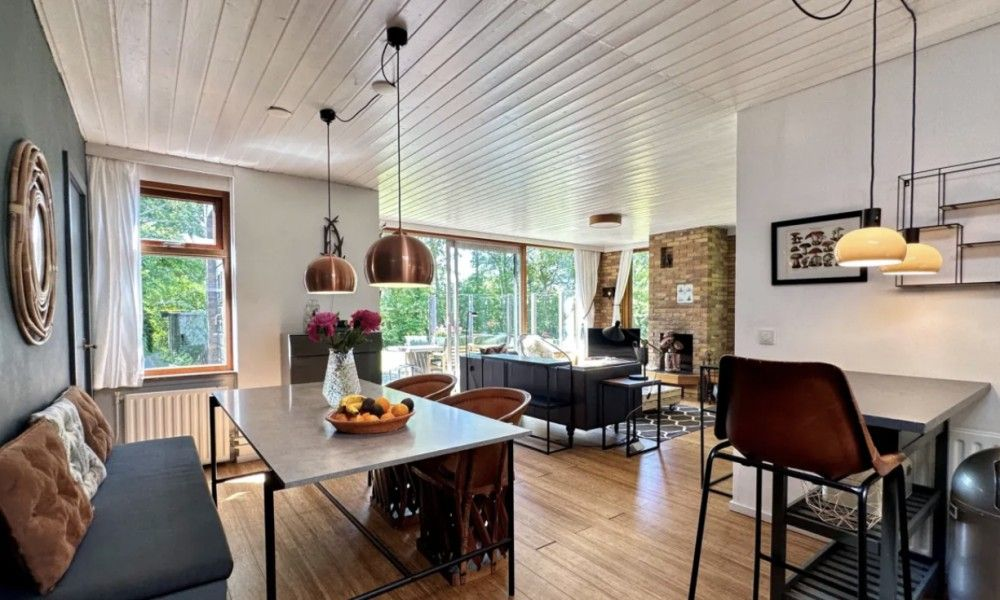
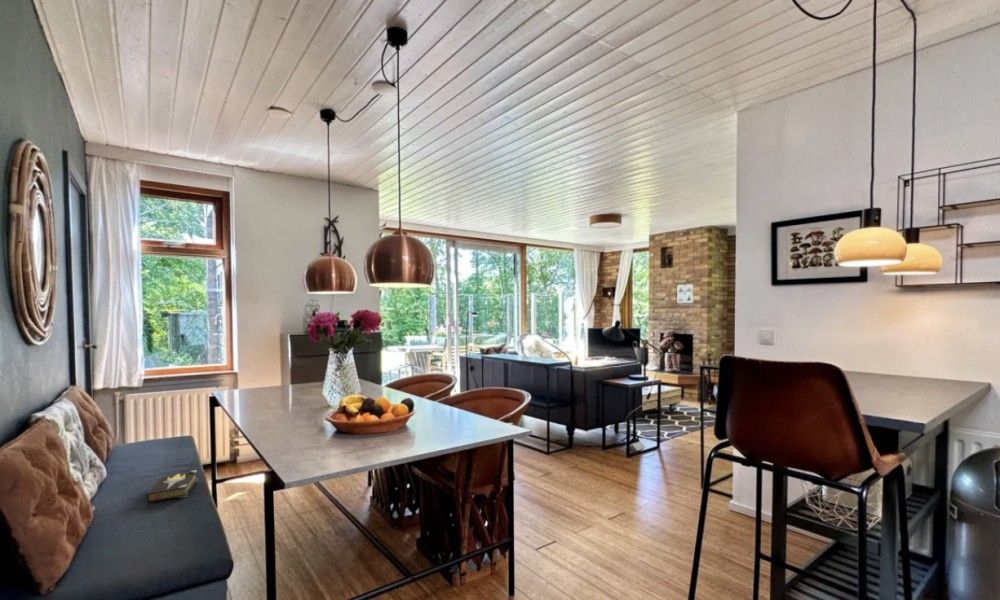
+ hardback book (173, 485)
